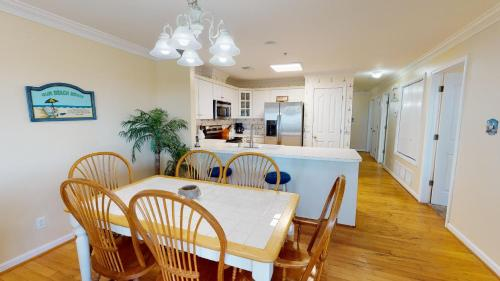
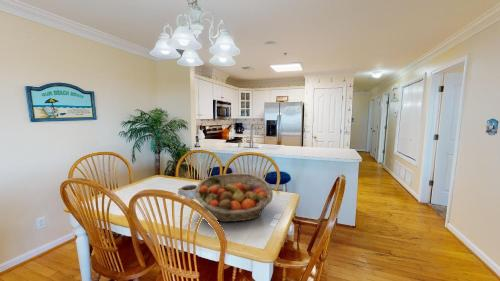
+ fruit basket (234, 195)
